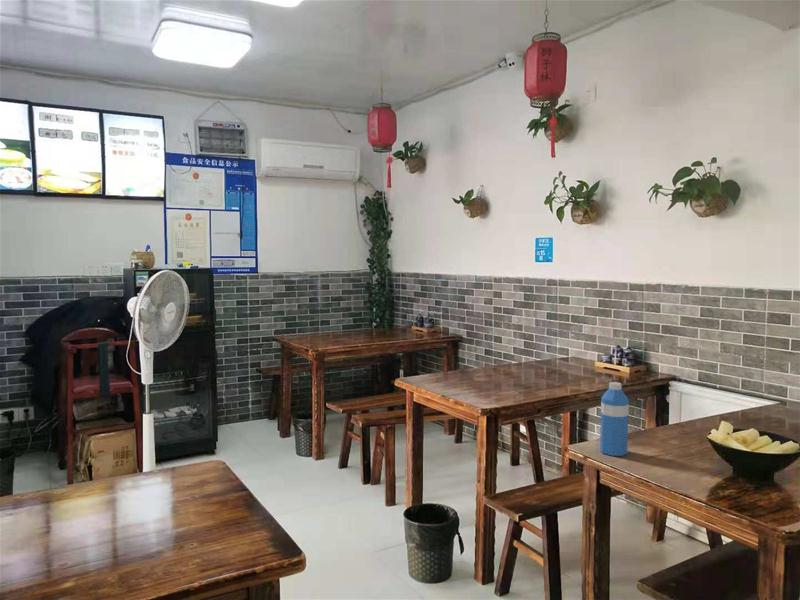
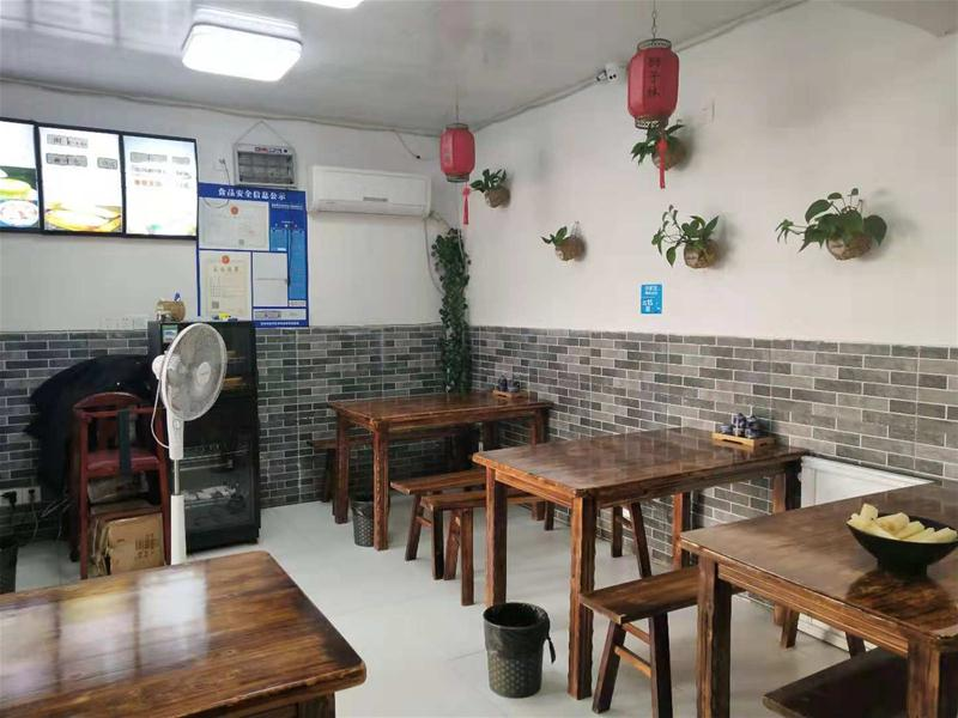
- water bottle (614, 417)
